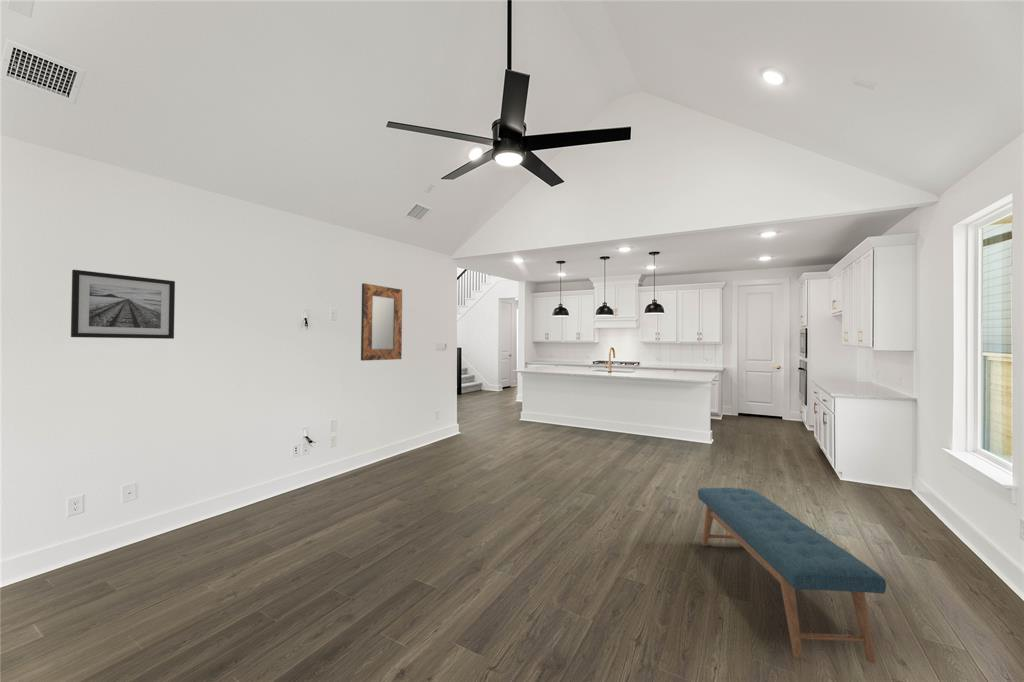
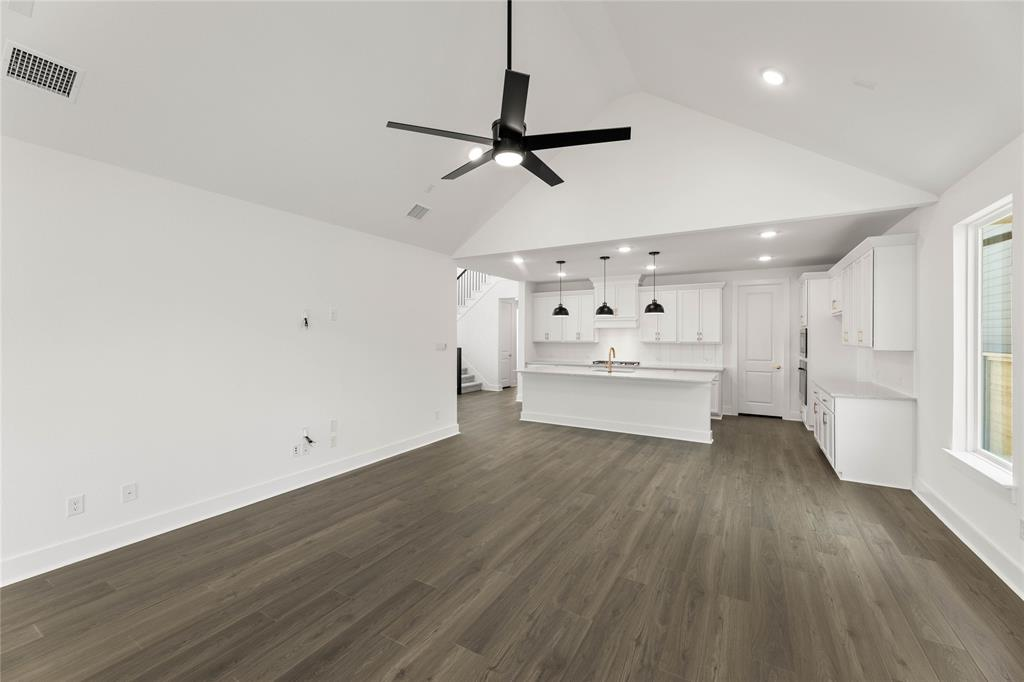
- bench (769, 553)
- wall art (127, 306)
- home mirror (382, 323)
